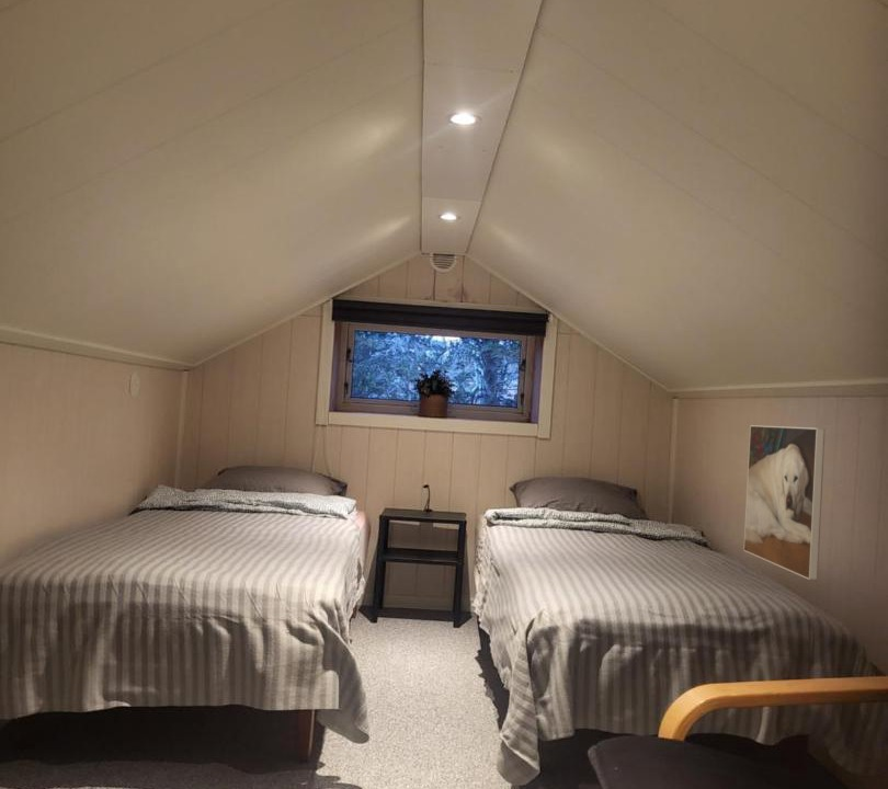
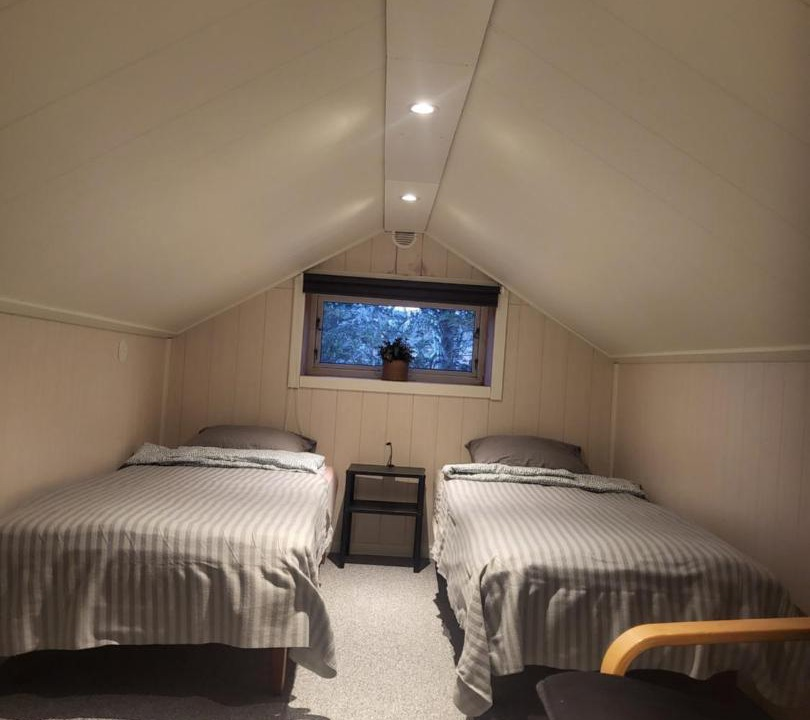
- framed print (781, 494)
